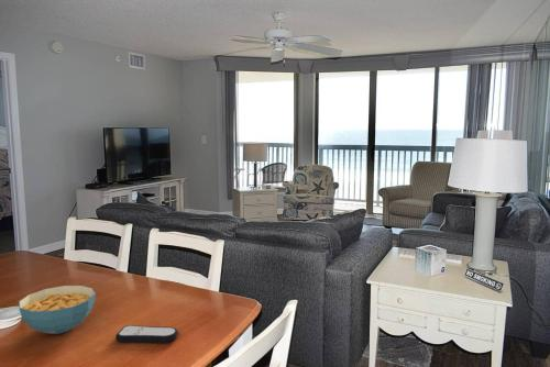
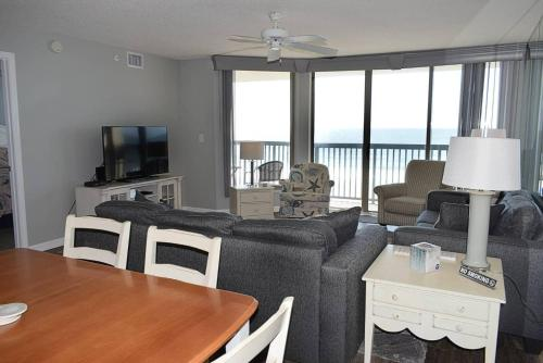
- remote control (147, 333)
- cereal bowl (58, 313)
